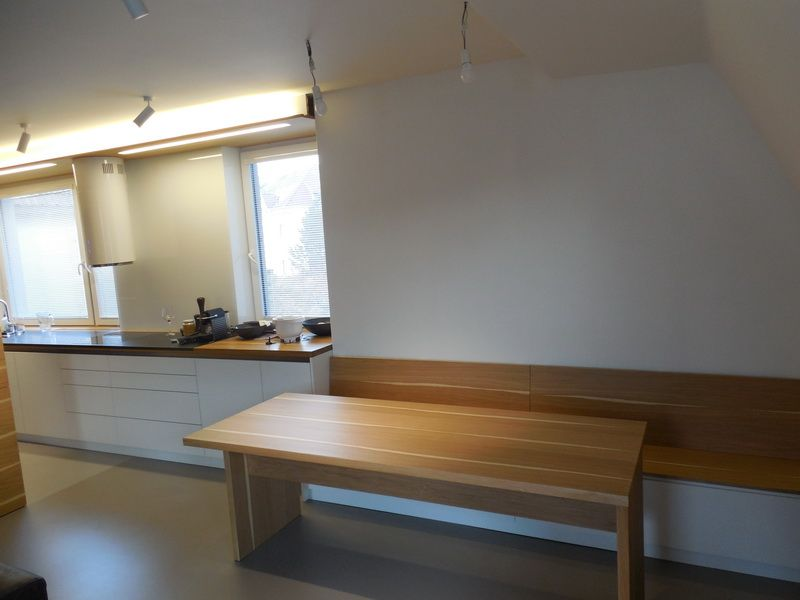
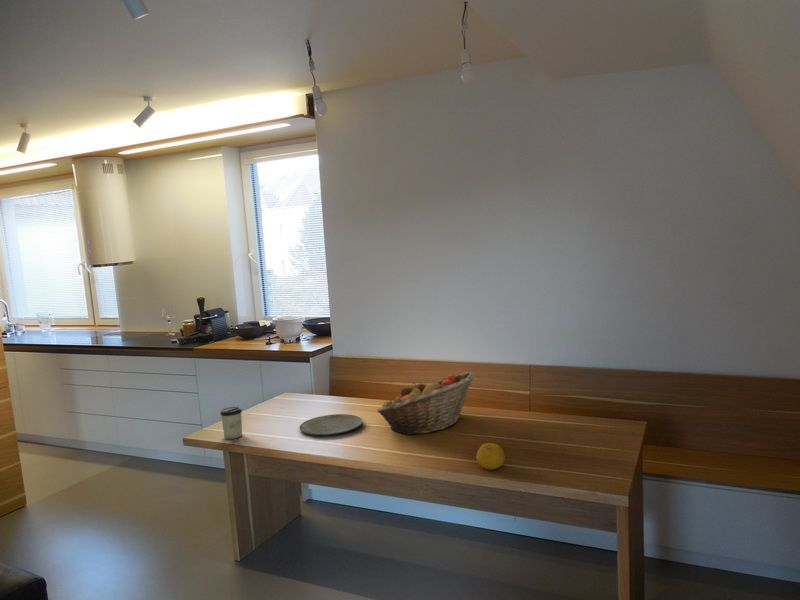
+ fruit basket (427, 399)
+ cup (232, 422)
+ fruit (490, 455)
+ plate (331, 425)
